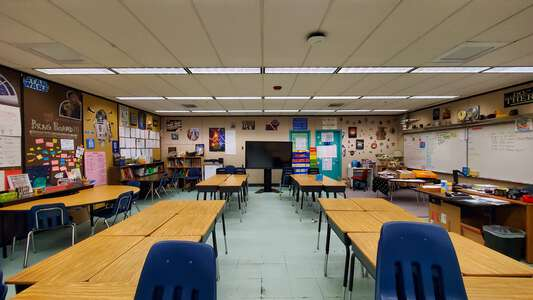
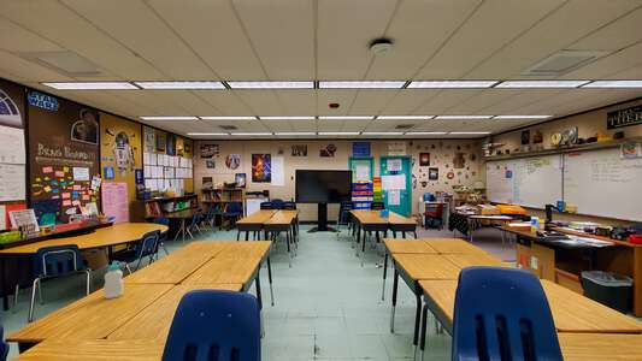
+ bottle (113, 280)
